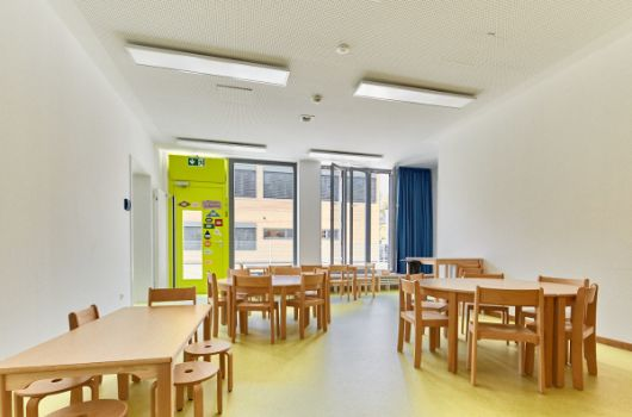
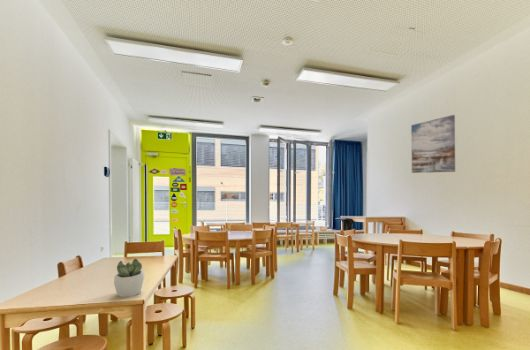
+ succulent plant (129, 277)
+ wall art (431, 146)
